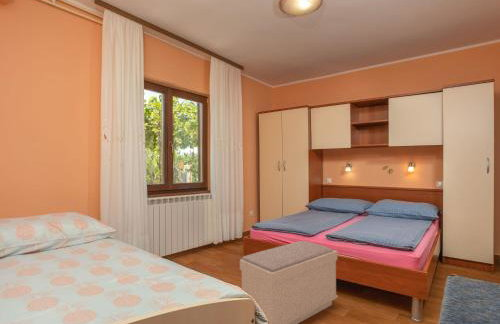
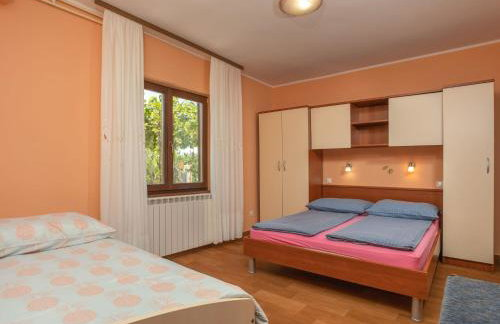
- bench (290, 280)
